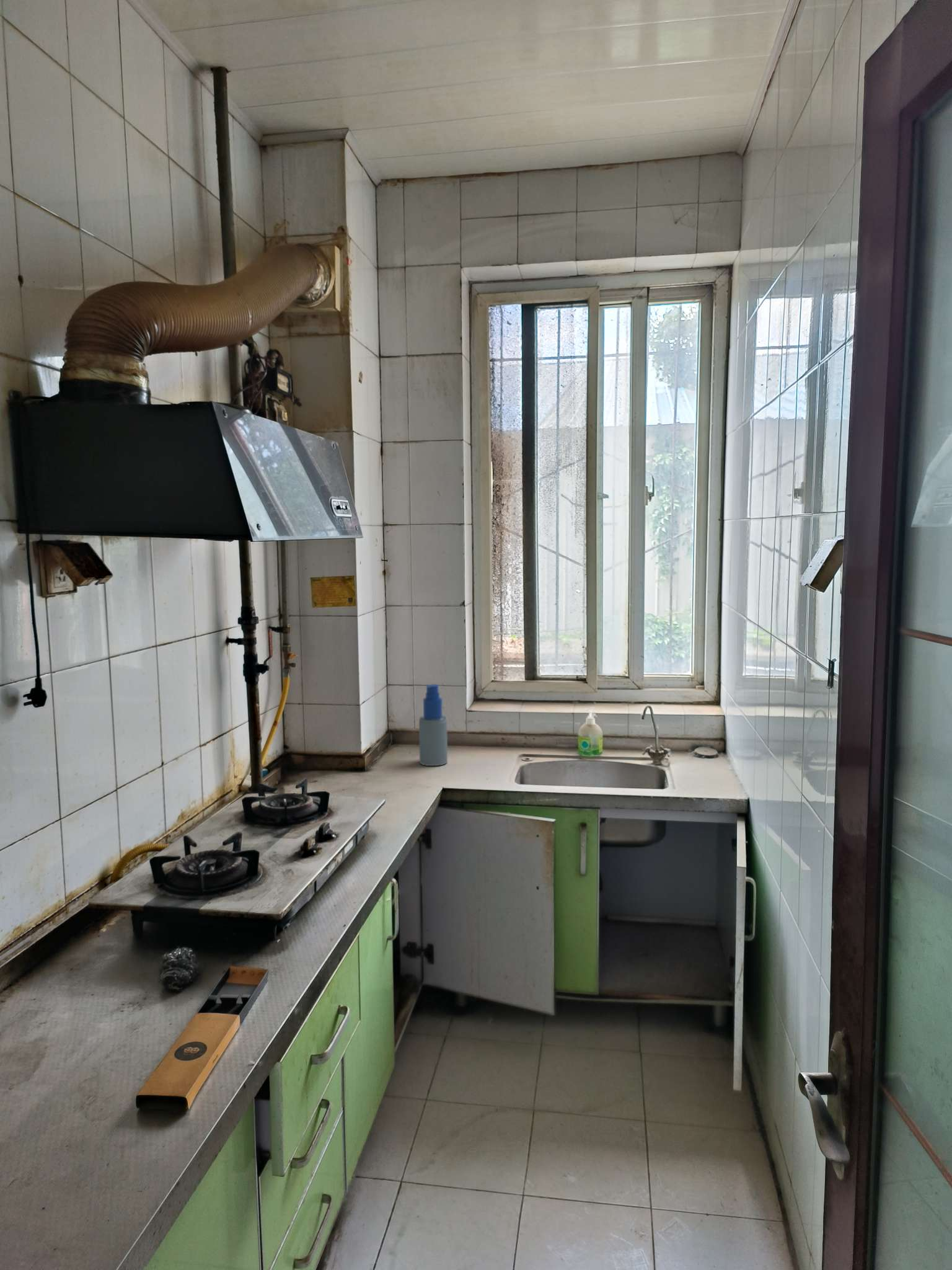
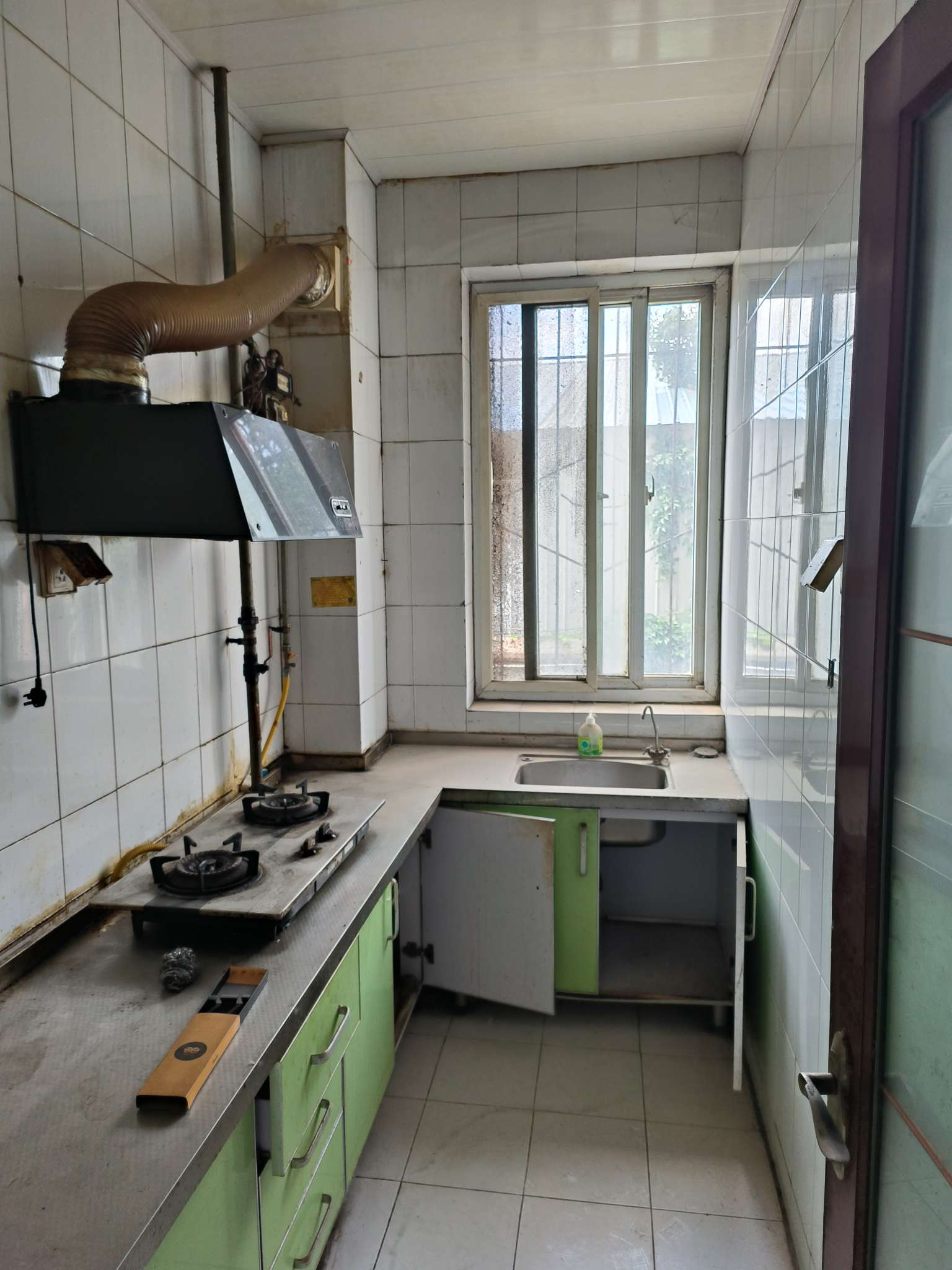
- spray bottle (433, 724)
